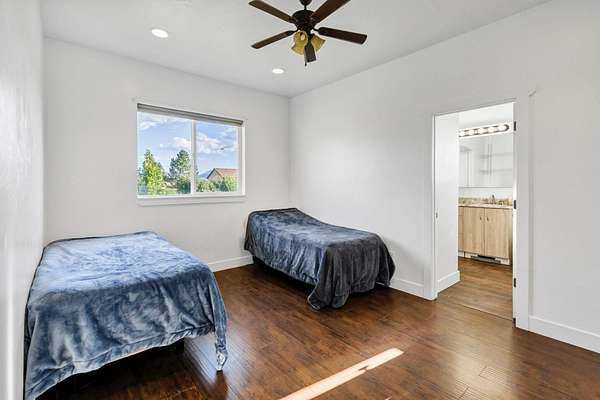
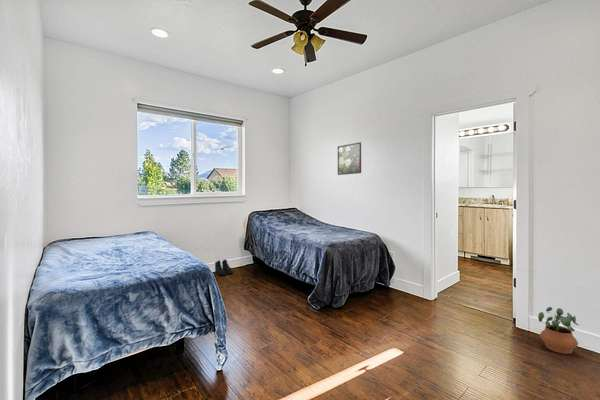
+ potted plant (558, 328)
+ boots (223, 266)
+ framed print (349, 159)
